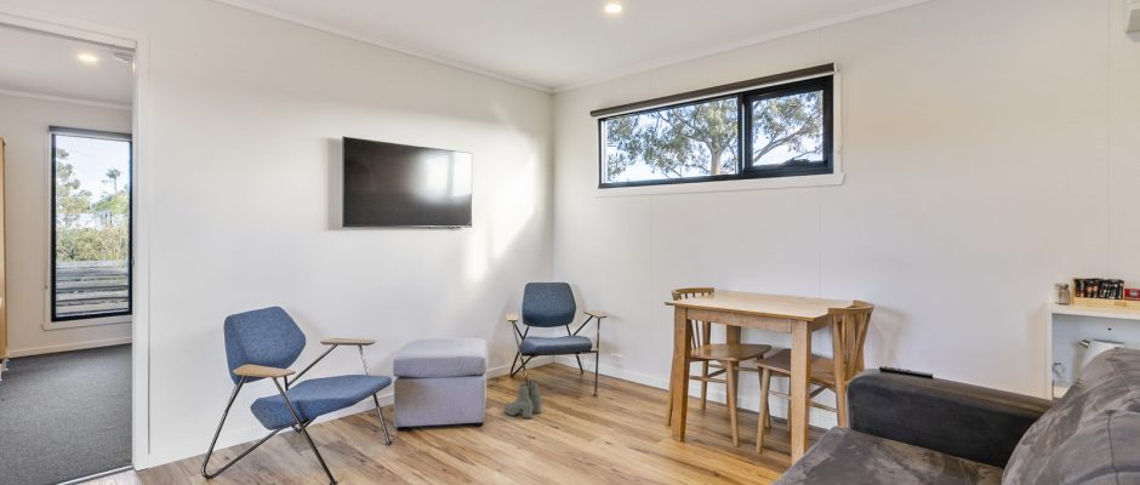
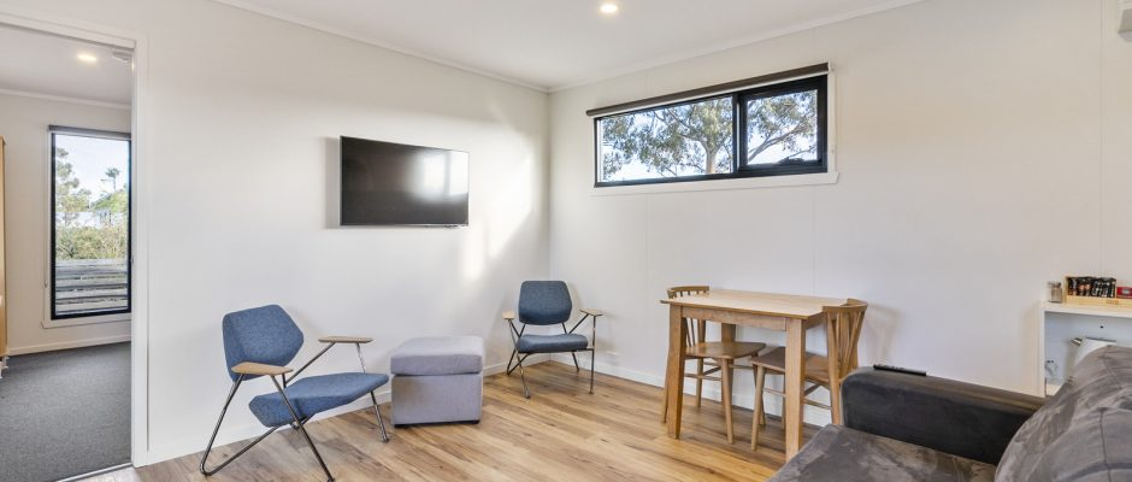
- boots (523, 396)
